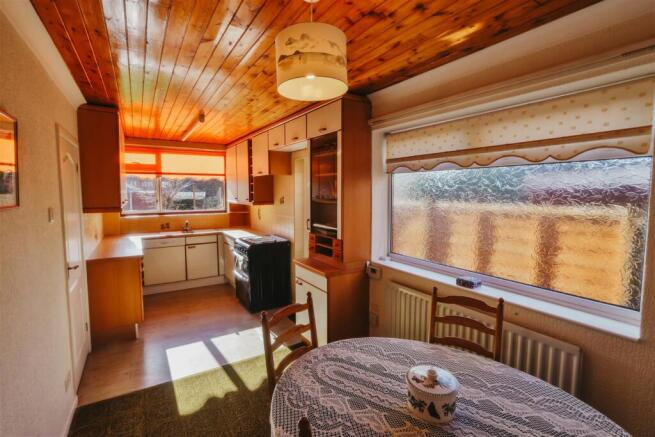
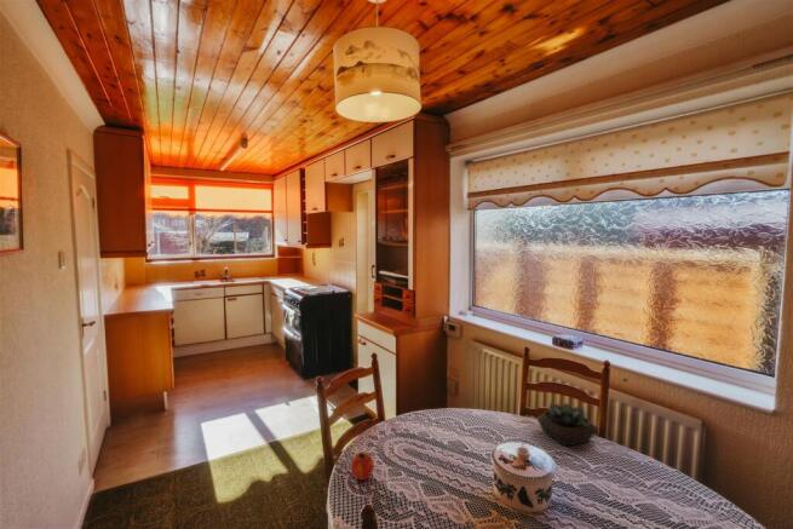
+ succulent plant (565, 421)
+ fruit (362, 464)
